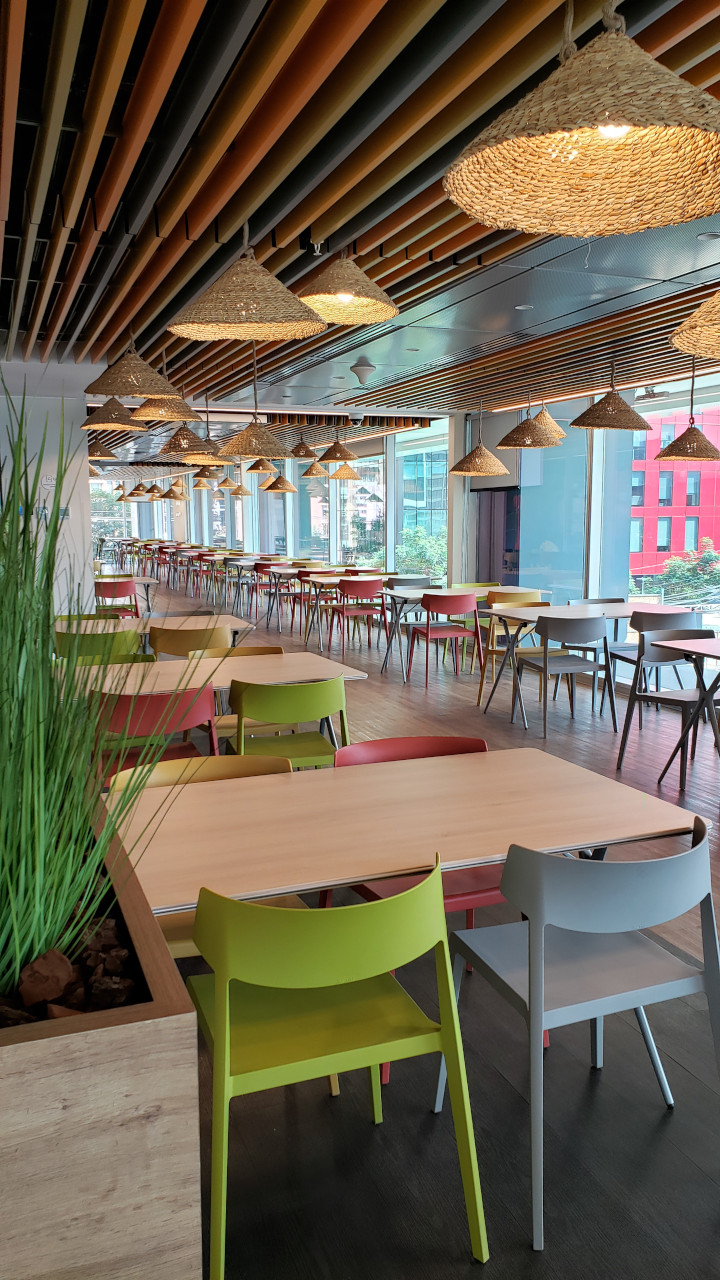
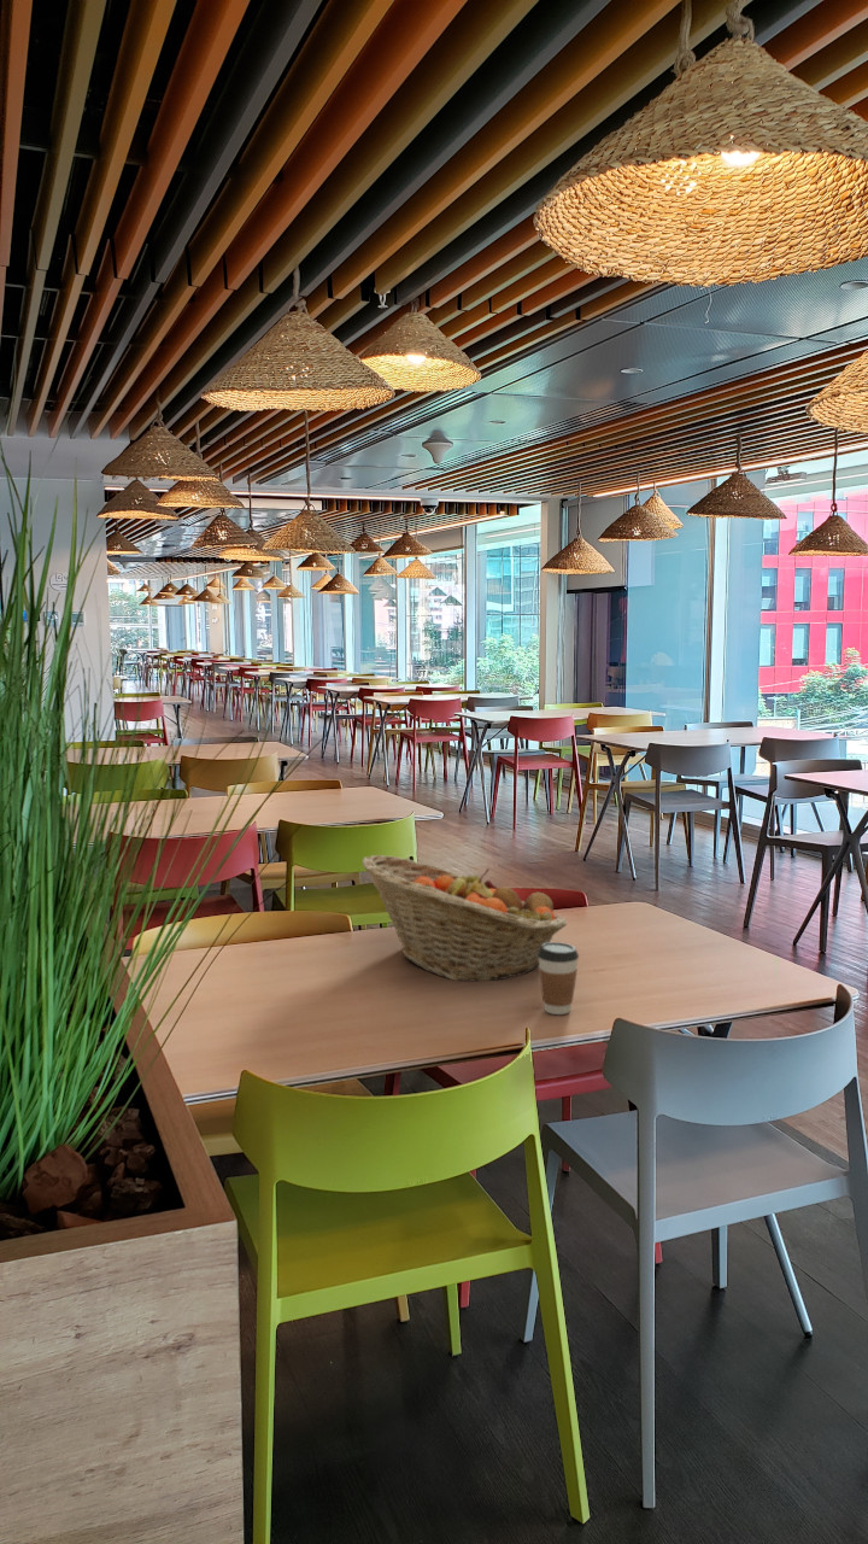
+ fruit basket (461, 908)
+ coffee cup (557, 978)
